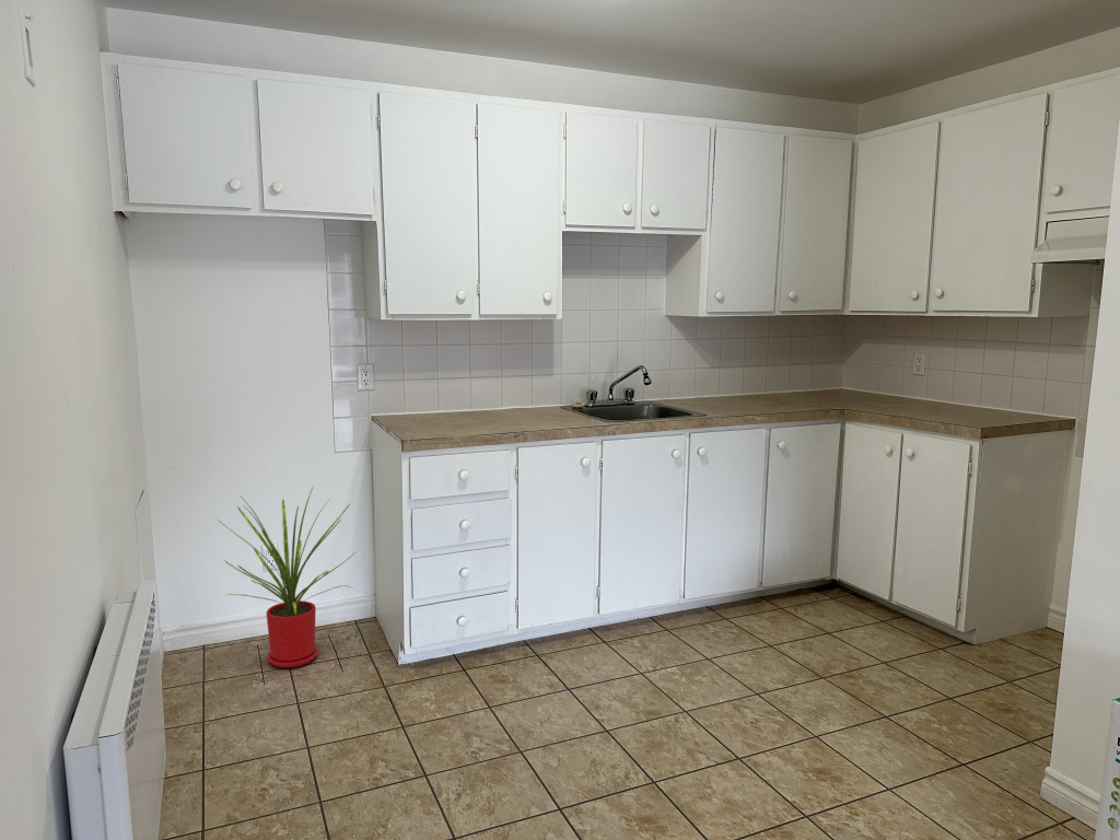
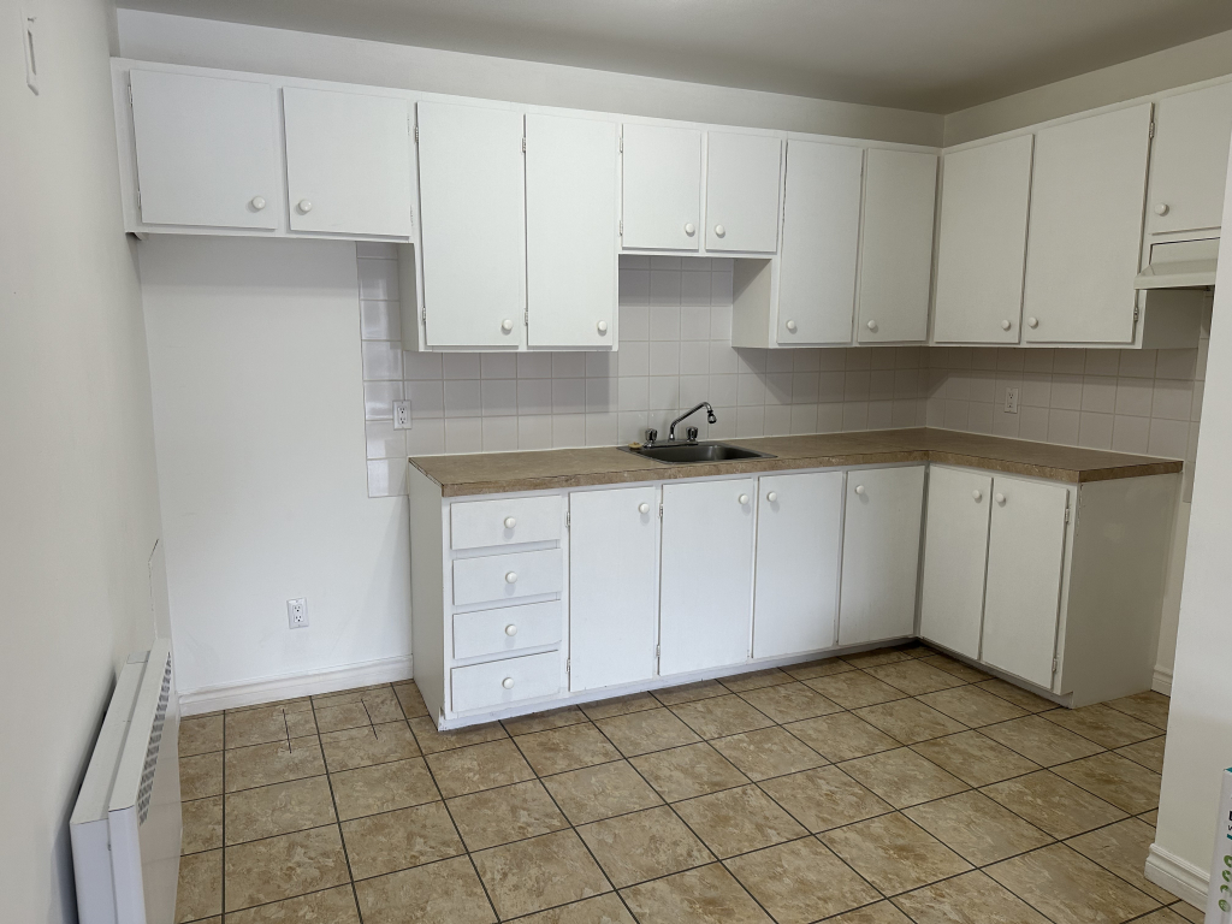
- house plant (290, 576)
